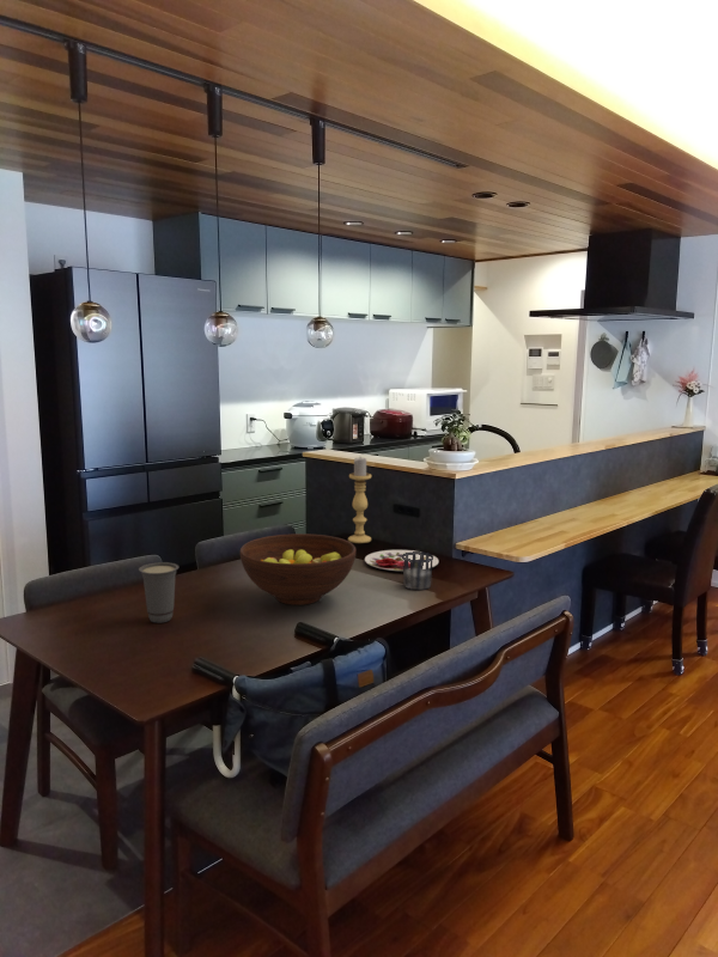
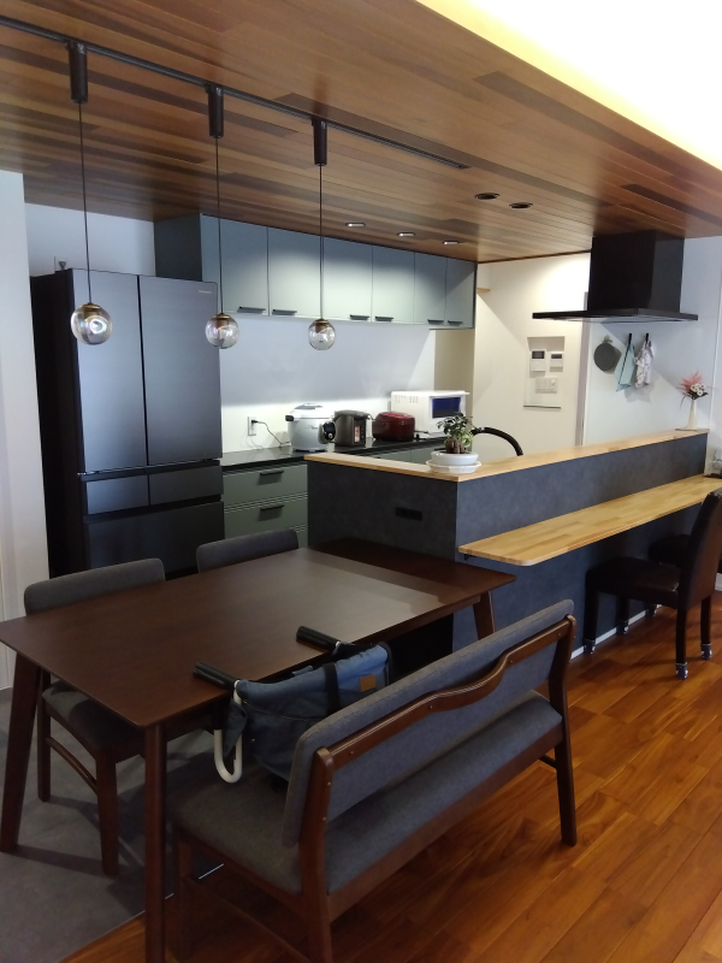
- fruit bowl (298, 573)
- plate (401, 559)
- candle holder (359, 498)
- cup (416, 571)
- cup (159, 593)
